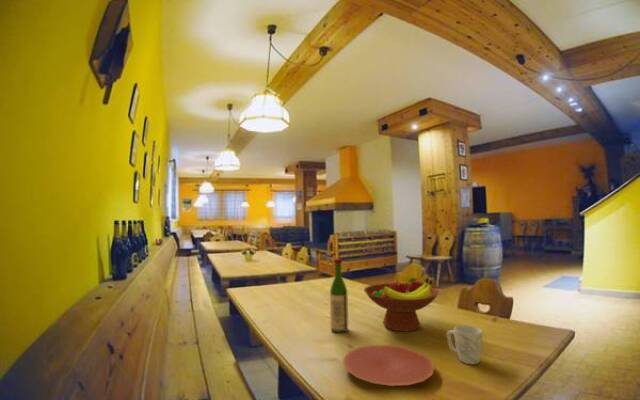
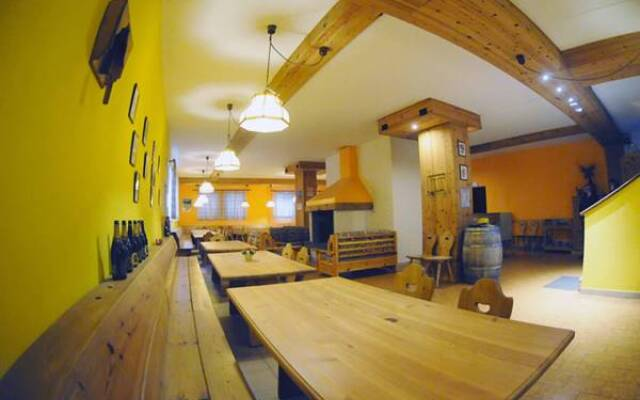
- fruit bowl (400, 301)
- mug (463, 343)
- plate (387, 366)
- wine bottle (338, 294)
